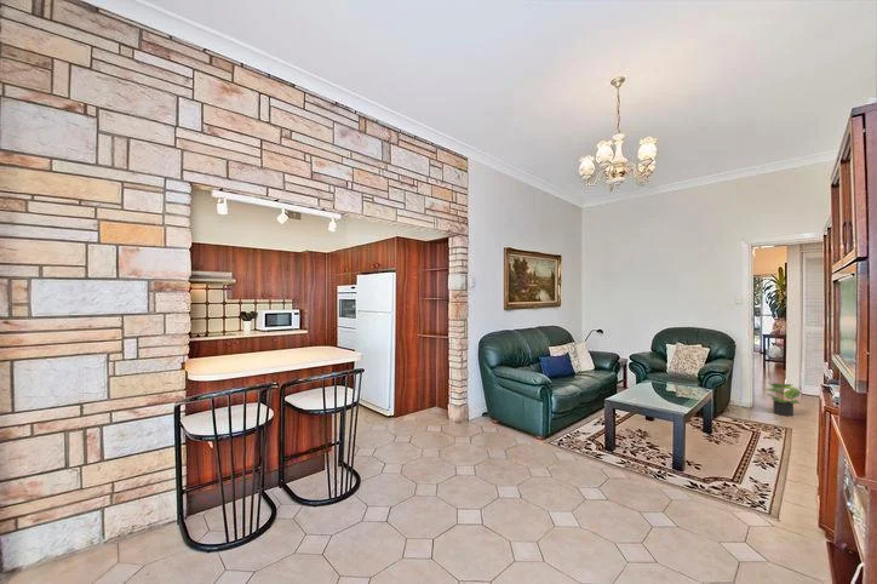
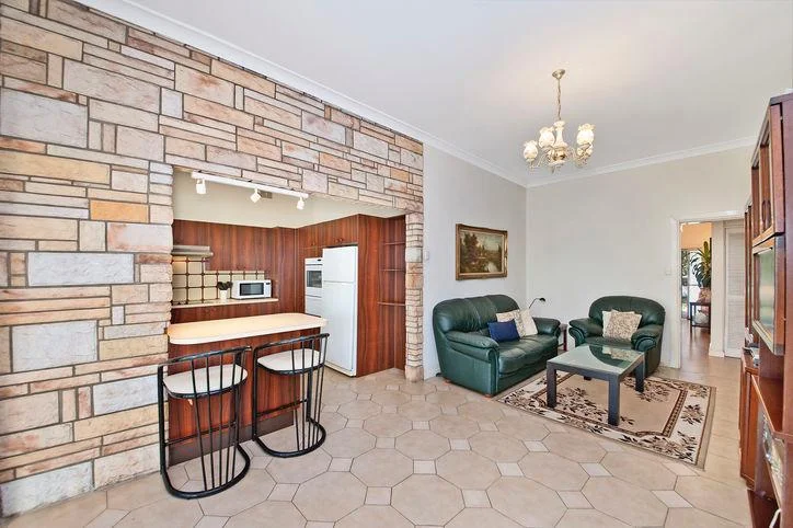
- potted plant (779, 396)
